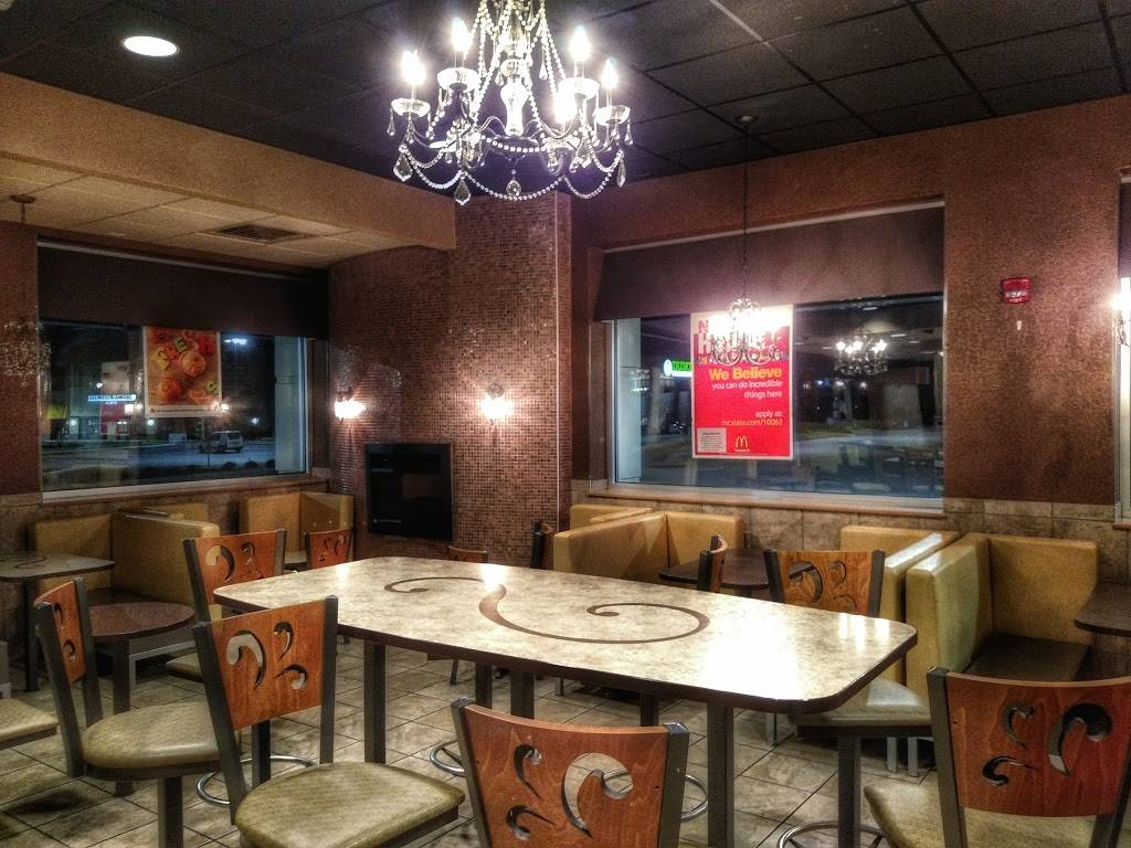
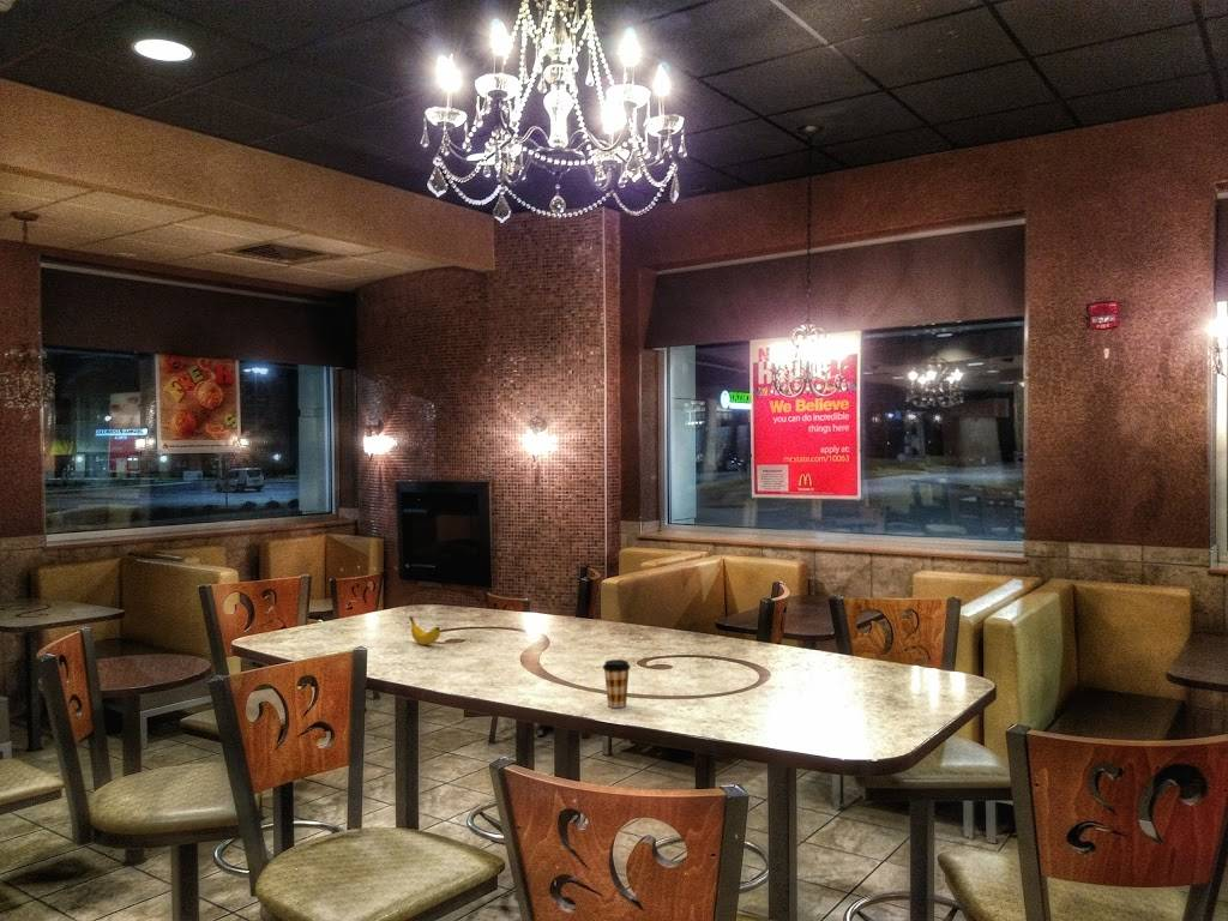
+ coffee cup (616, 684)
+ banana (425, 632)
